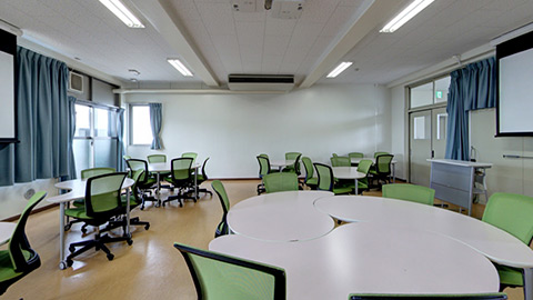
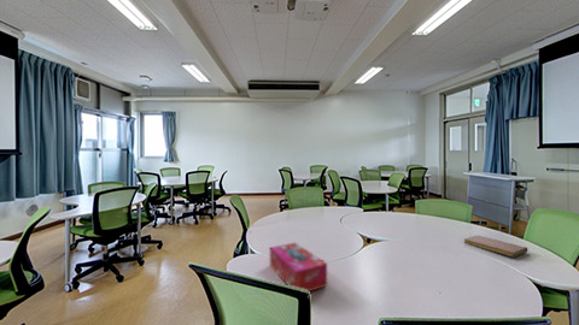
+ notebook (493, 244)
+ tissue box (296, 265)
